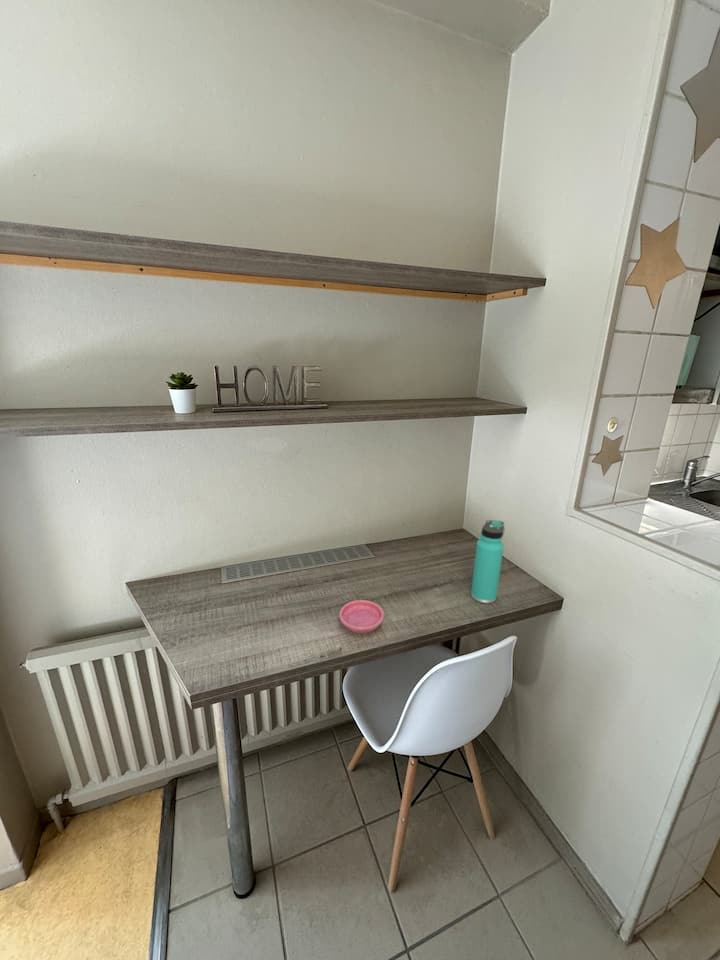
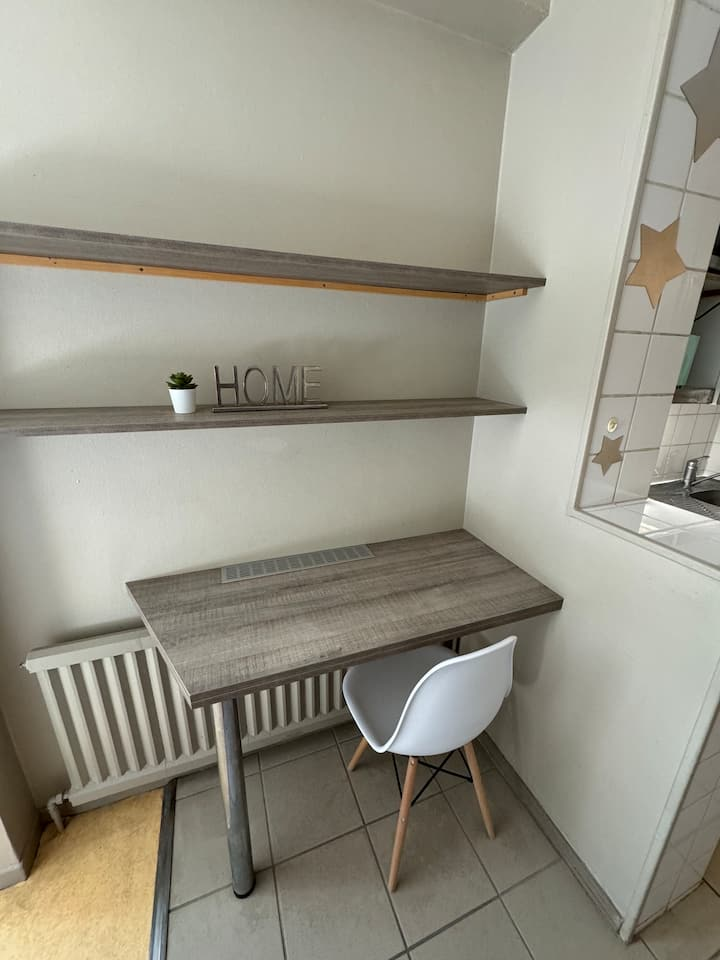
- thermos bottle (488, 560)
- saucer (361, 617)
